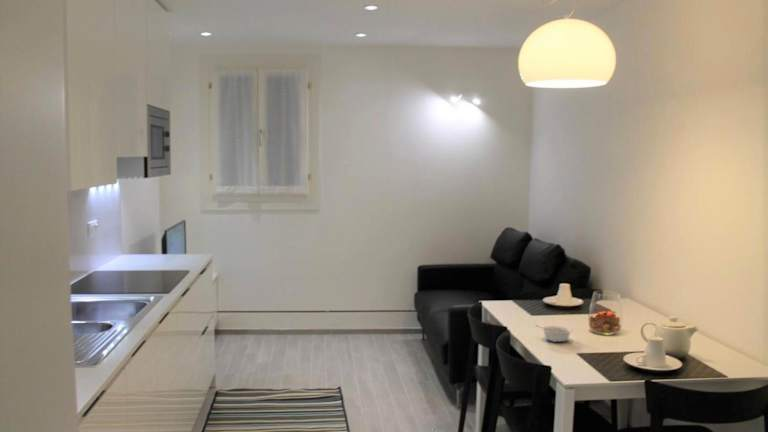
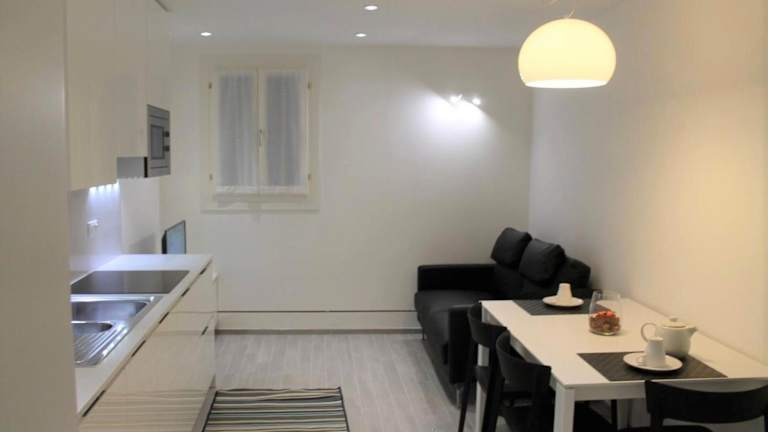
- legume (555, 333)
